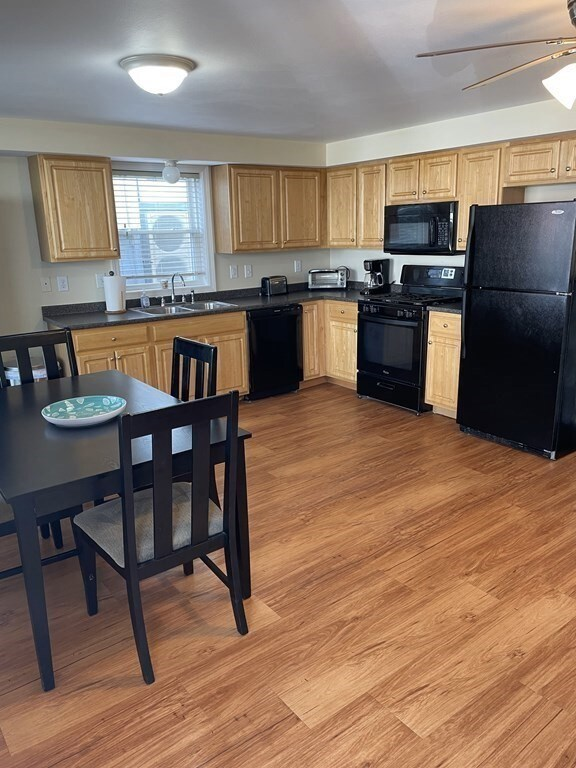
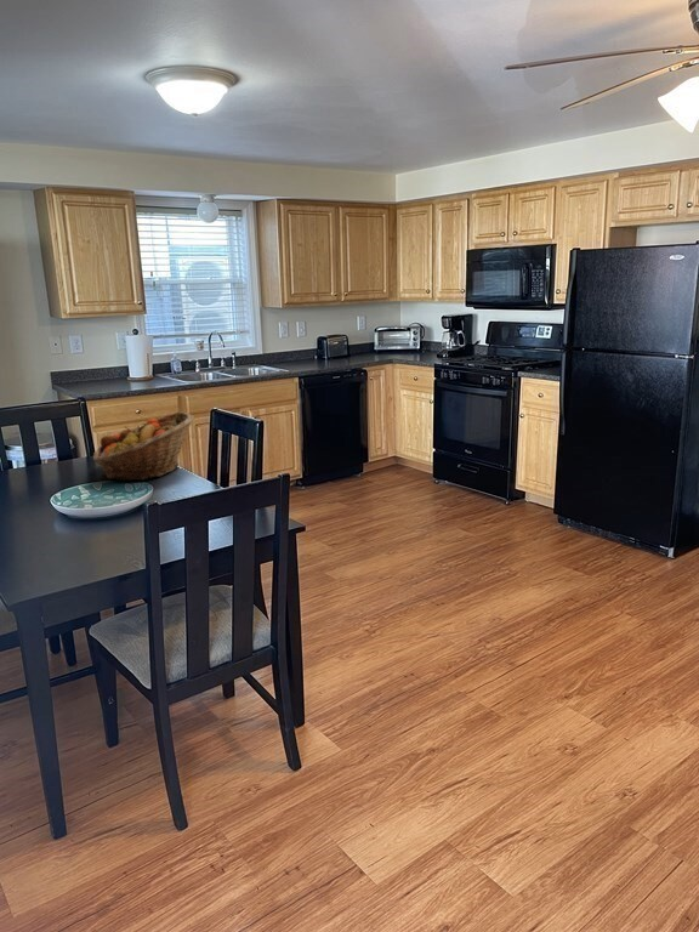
+ fruit basket (144, 444)
